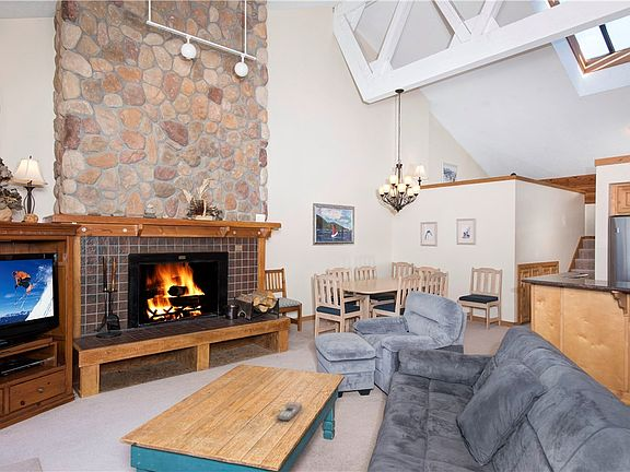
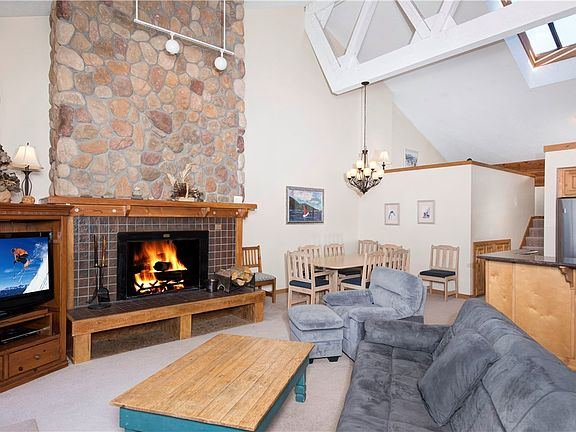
- remote control (289, 411)
